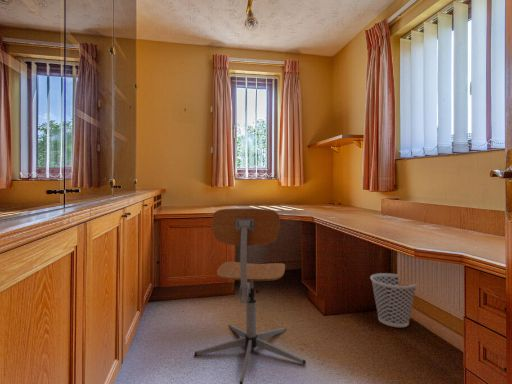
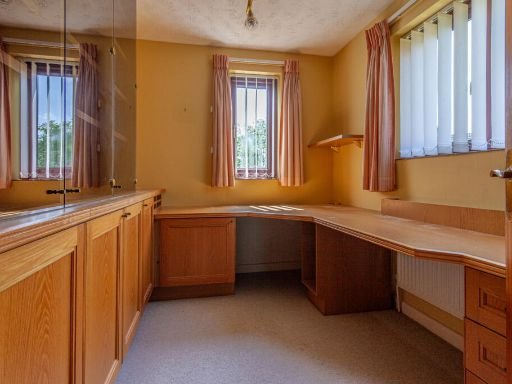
- office chair (250, 279)
- wastebasket (393, 300)
